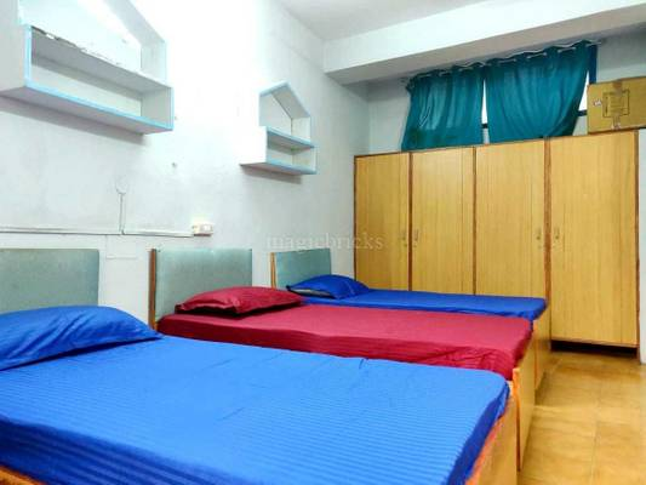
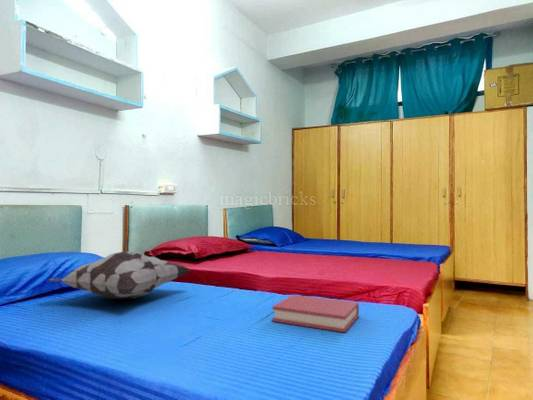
+ decorative pillow (122, 275)
+ hardback book (316, 311)
